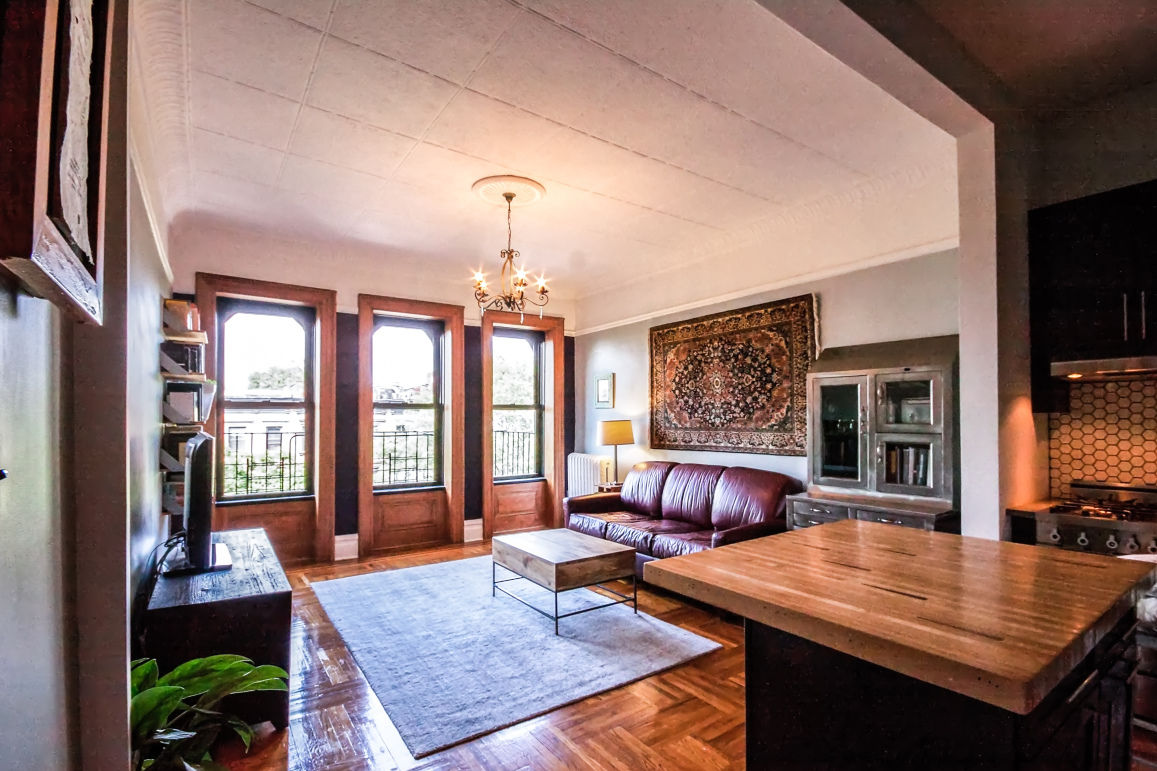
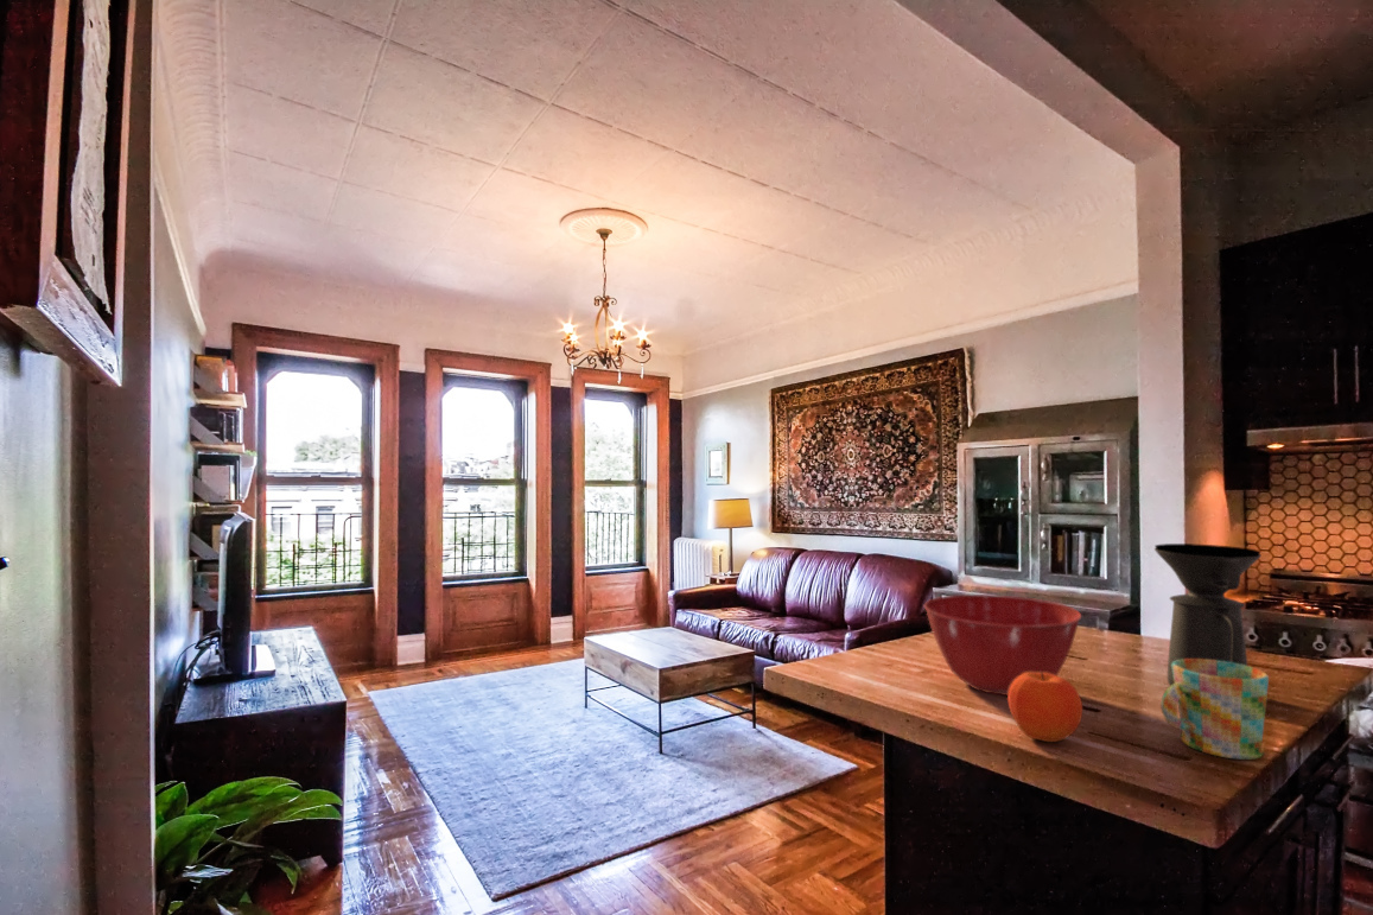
+ mixing bowl (999, 646)
+ coffee maker (1206, 619)
+ fruit (1044, 705)
+ mug (1209, 706)
